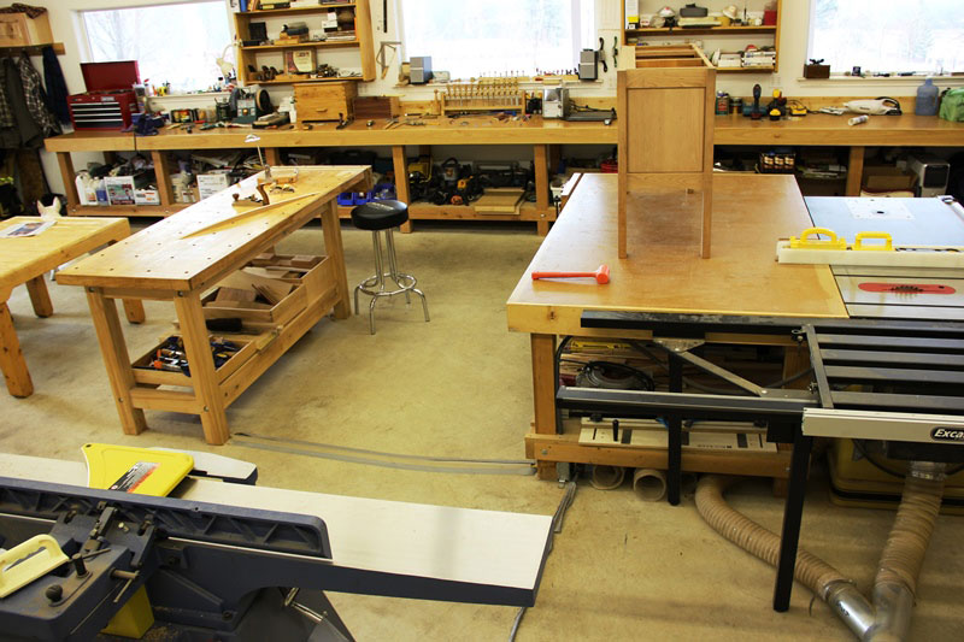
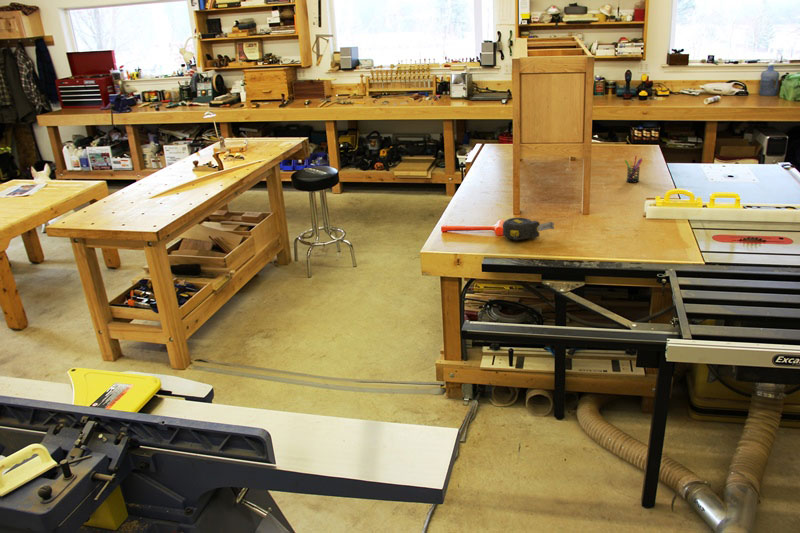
+ tape measure (526, 228)
+ pen holder (632, 168)
